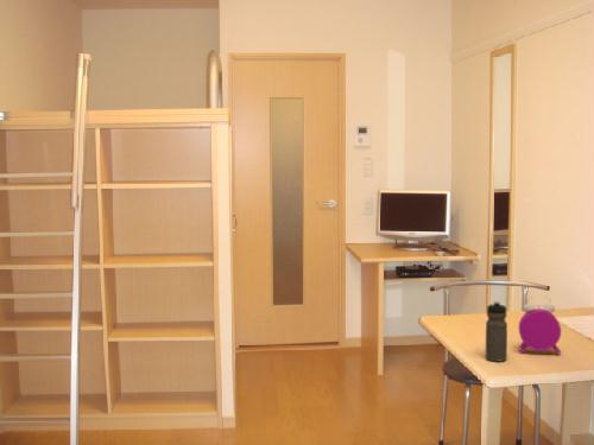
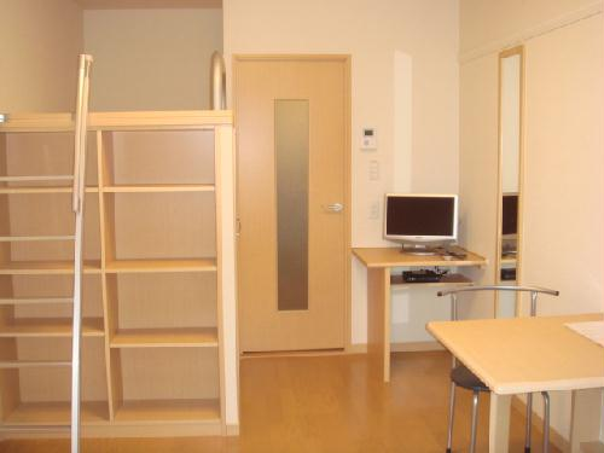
- alarm clock (538, 324)
- water bottle (495, 330)
